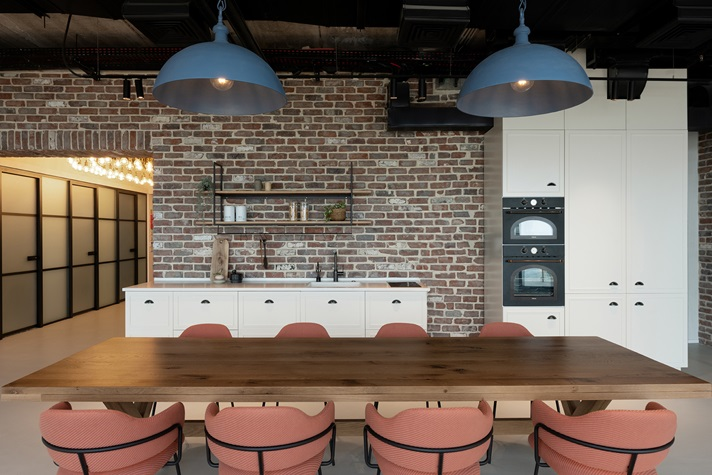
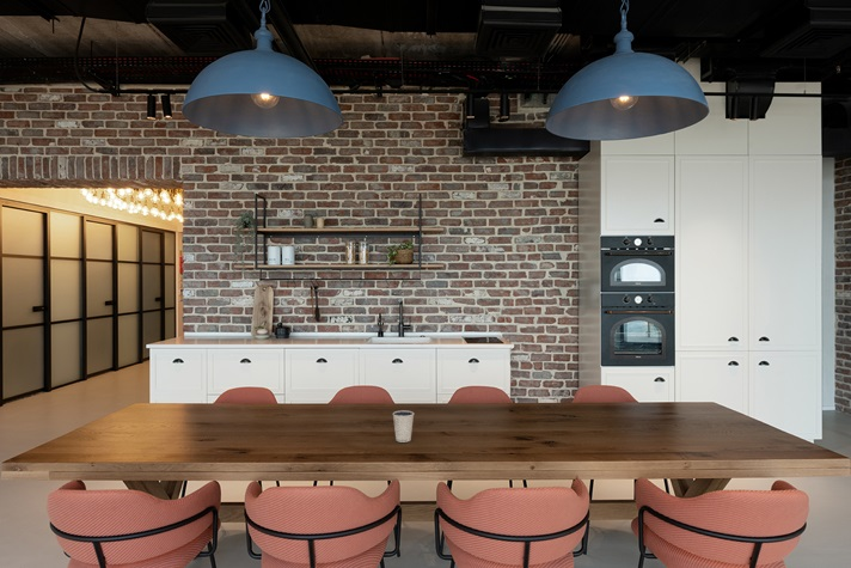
+ dixie cup (403, 426)
